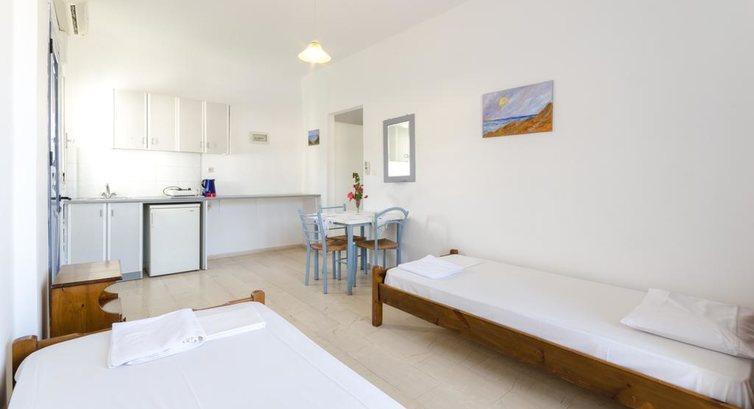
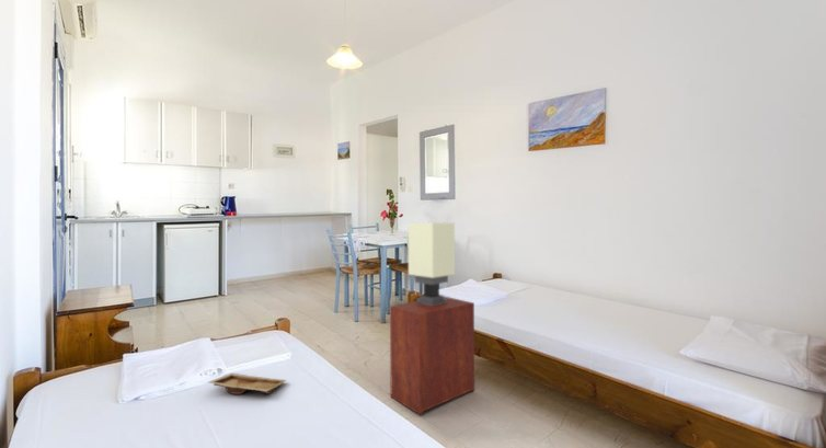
+ table lamp (431, 262)
+ tray (248, 382)
+ nightstand (432, 348)
